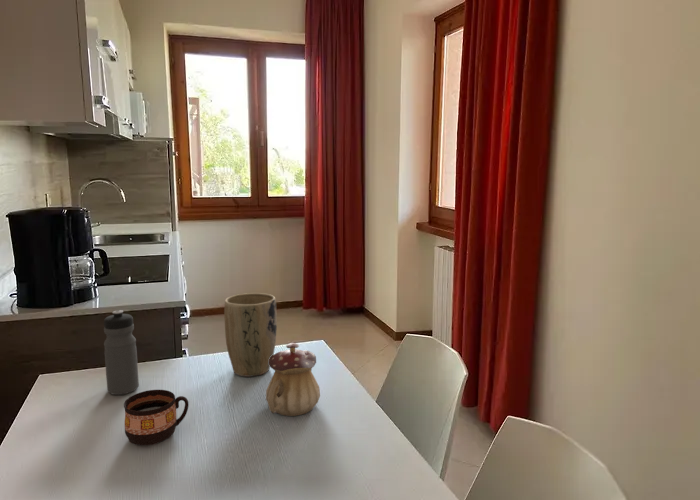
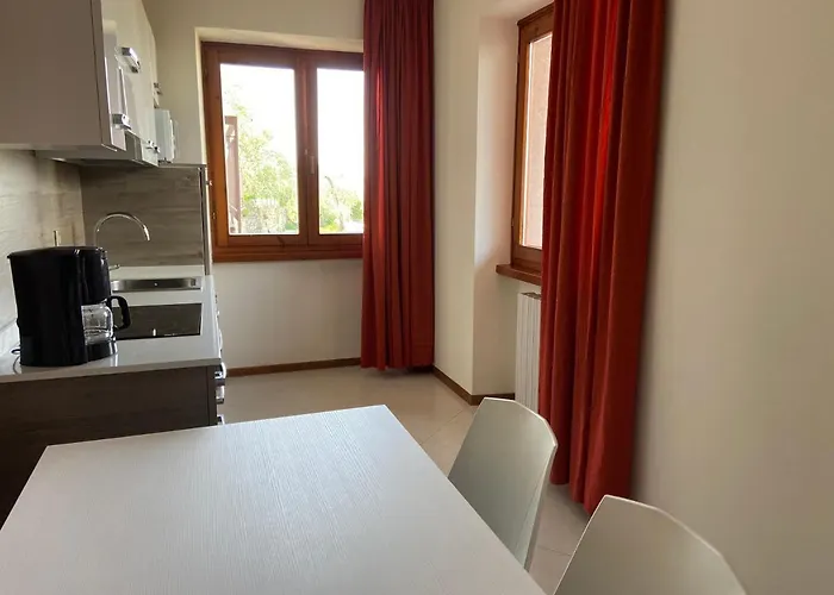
- water bottle (120, 350)
- cup (153, 418)
- teapot (291, 376)
- plant pot (251, 334)
